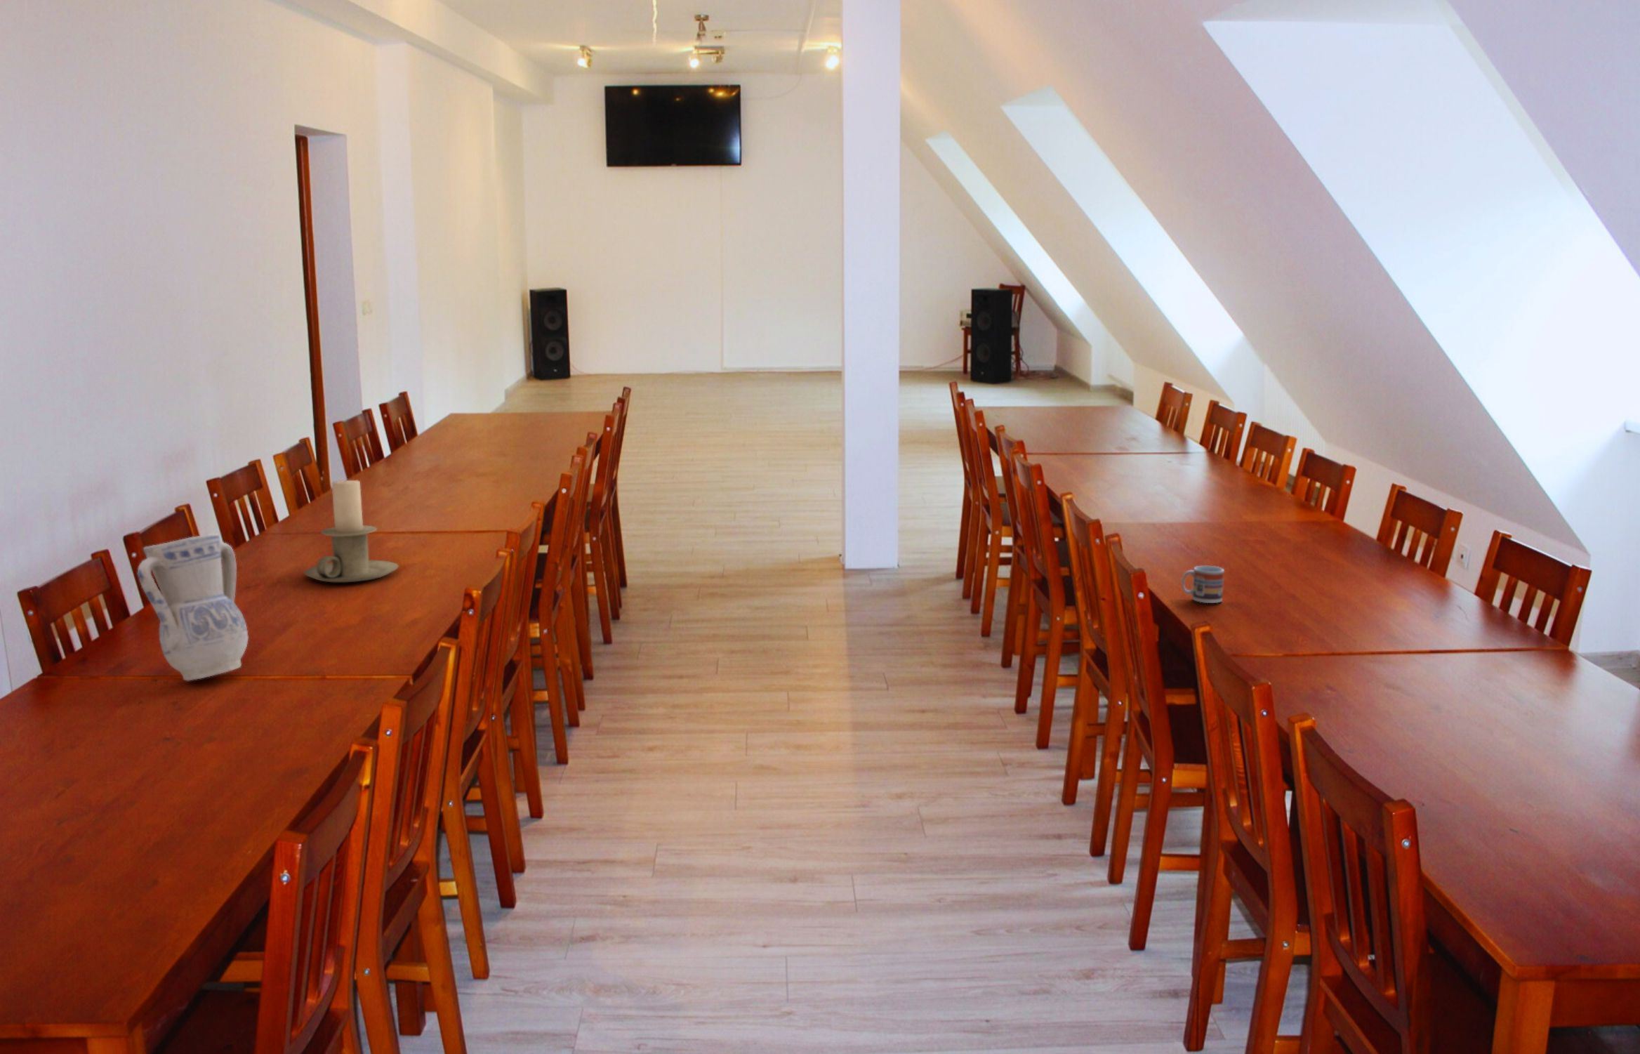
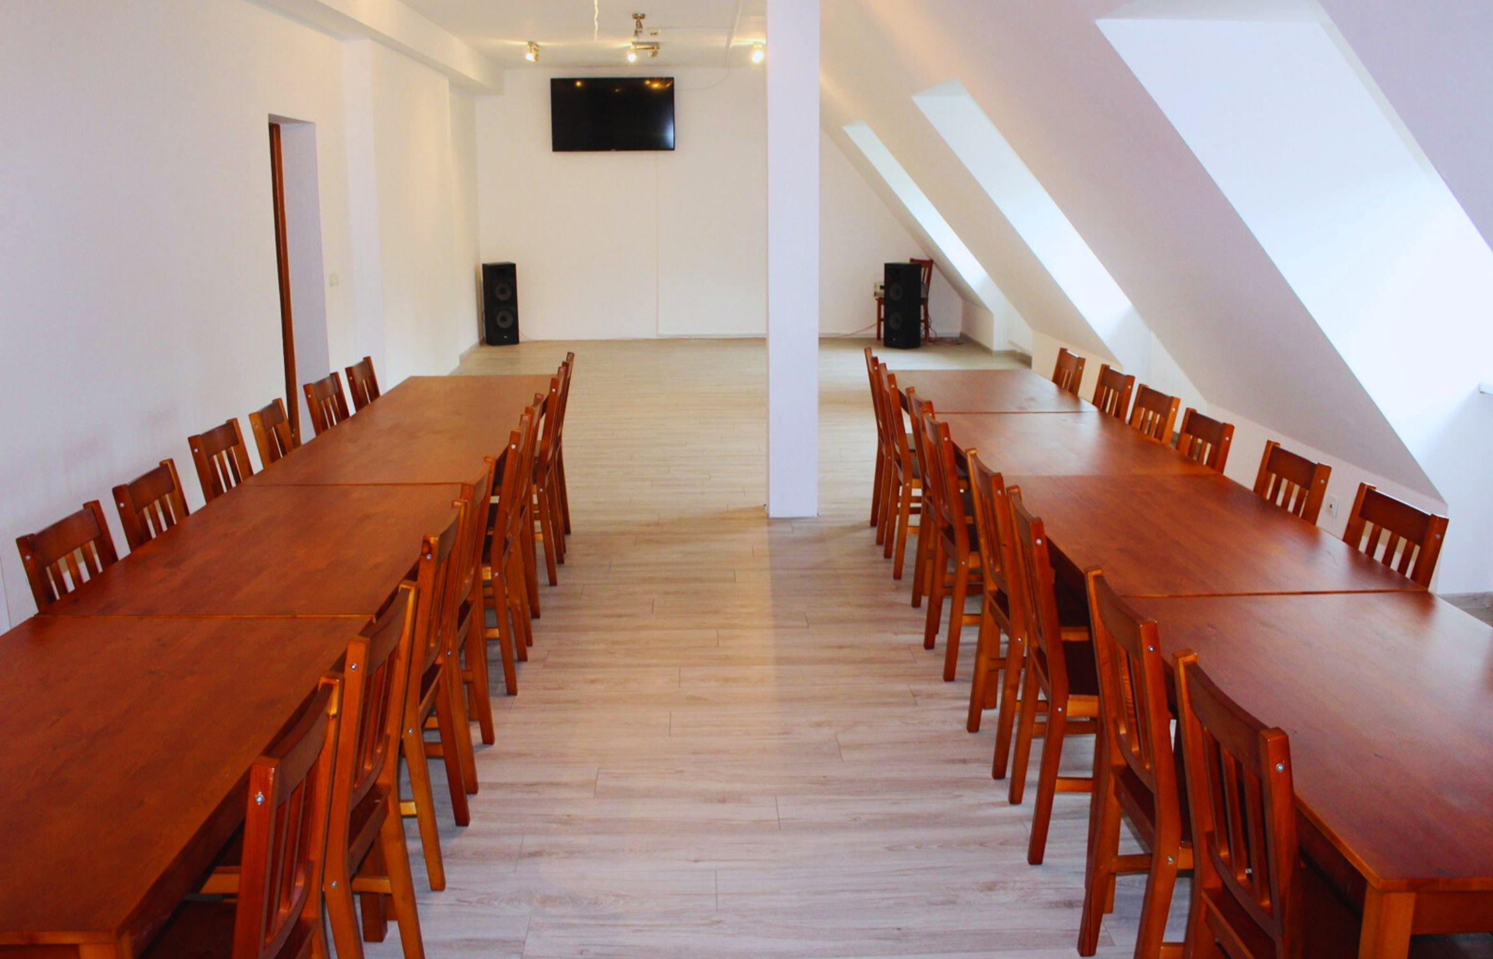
- cup (1203, 583)
- candle holder (349, 528)
- vase (198, 606)
